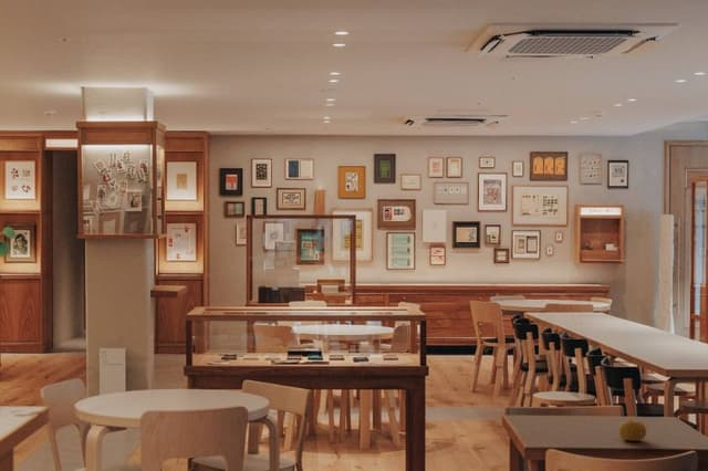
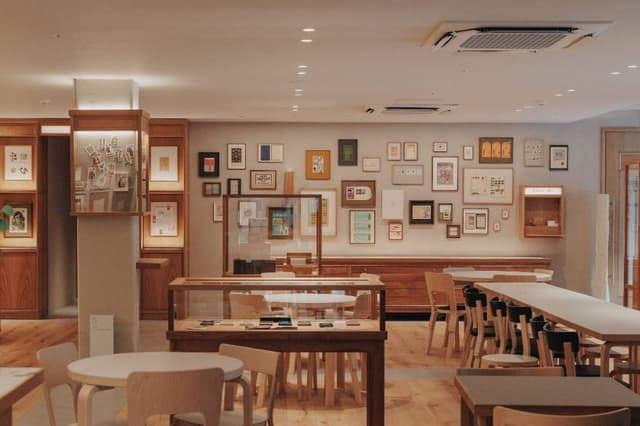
- fruit (632, 429)
